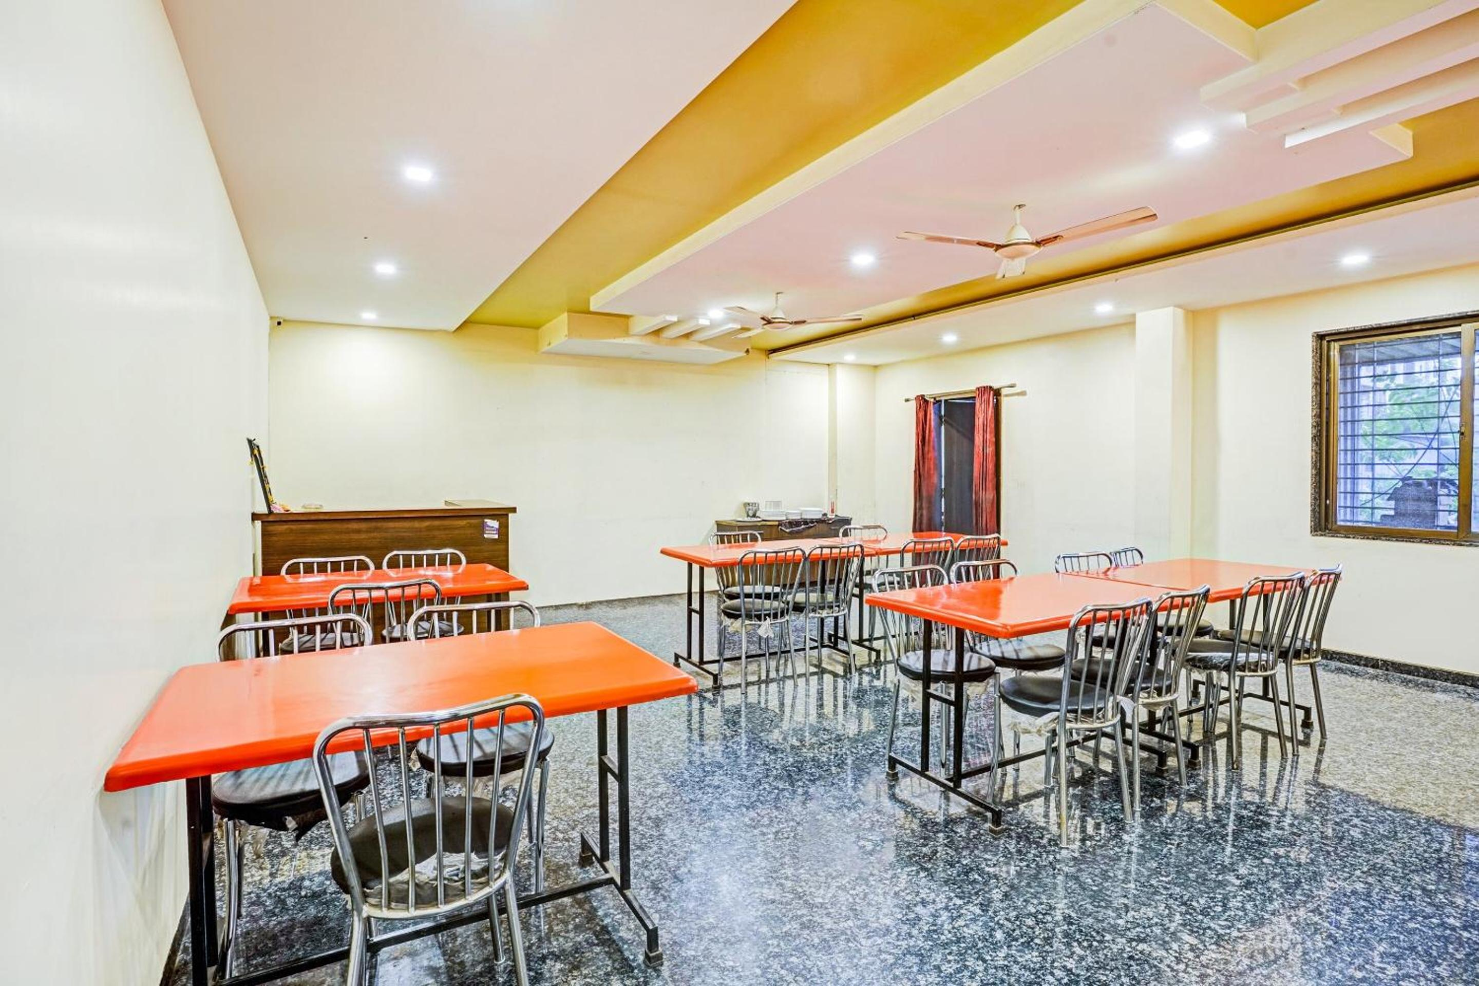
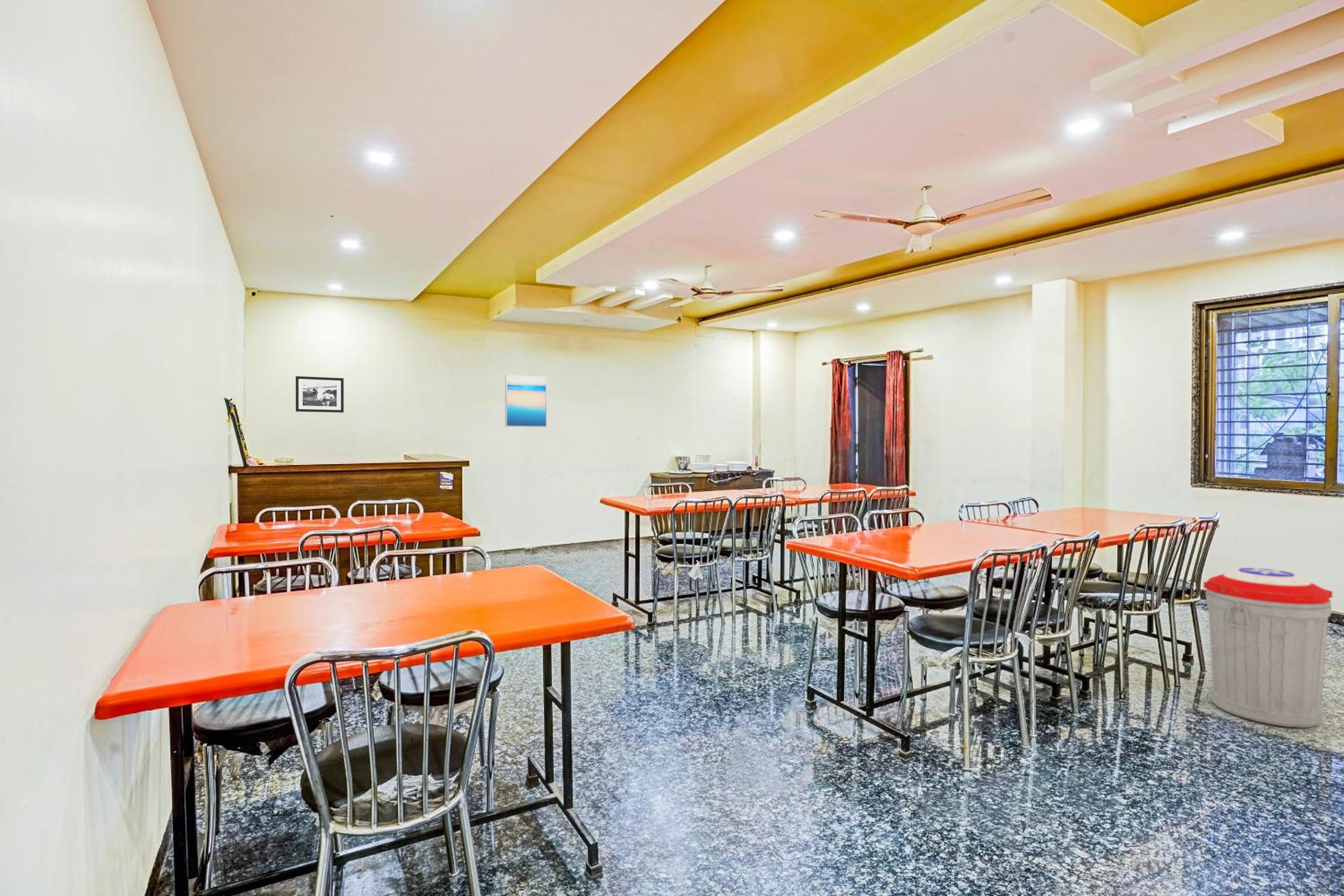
+ wall art (526, 401)
+ trash can (1265, 640)
+ picture frame (320, 394)
